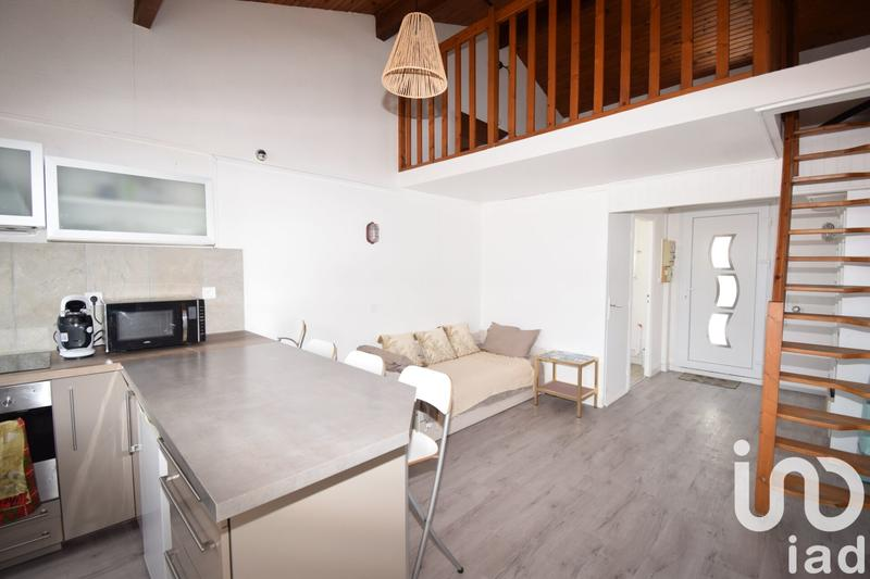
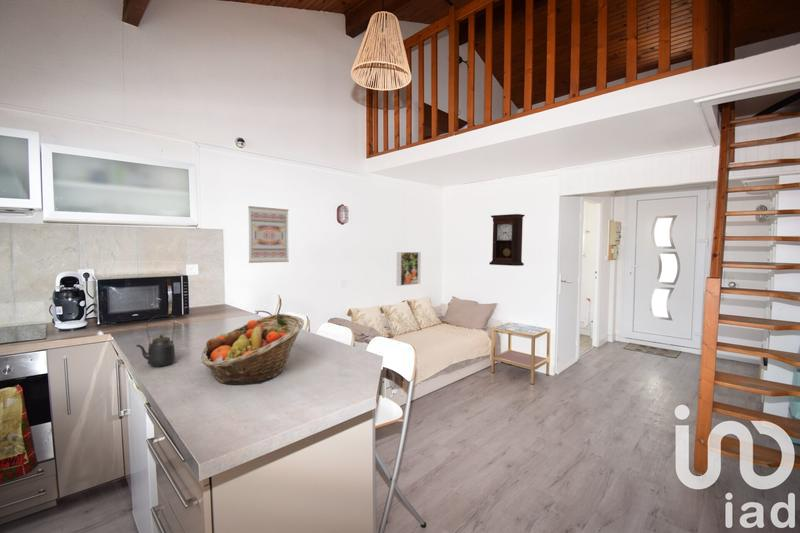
+ fruit basket (254, 345)
+ kettle (155, 340)
+ wall art (269, 235)
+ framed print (408, 268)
+ pendulum clock (505, 240)
